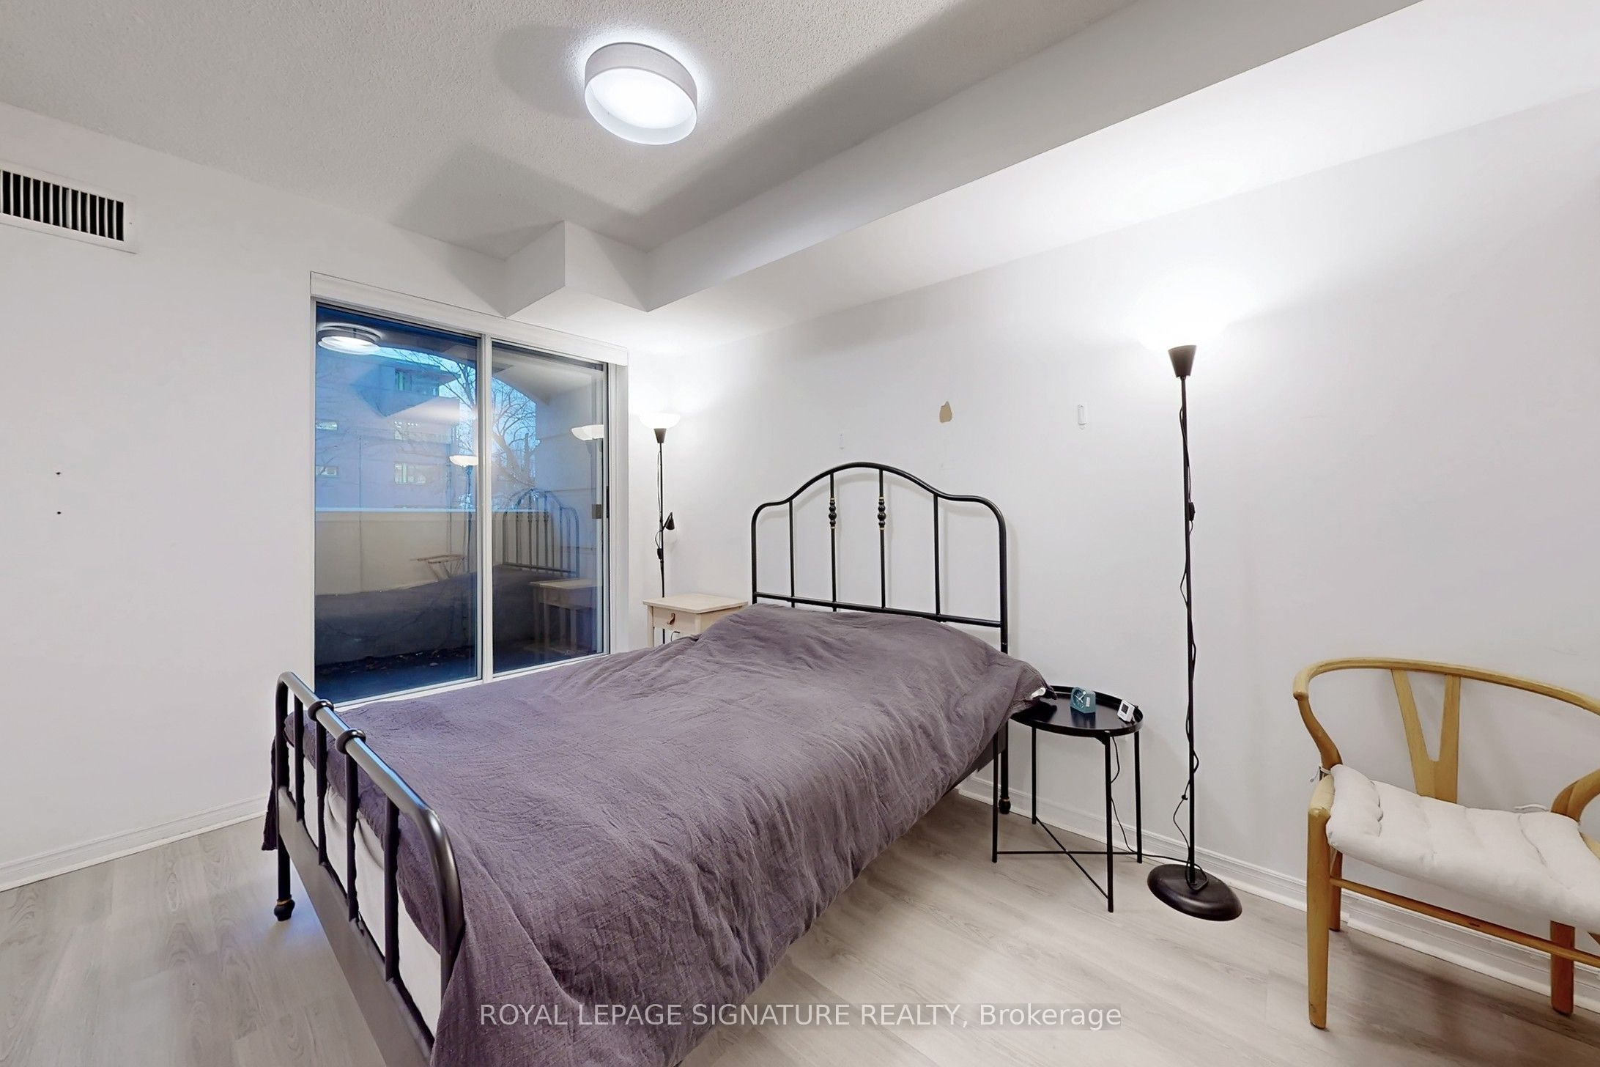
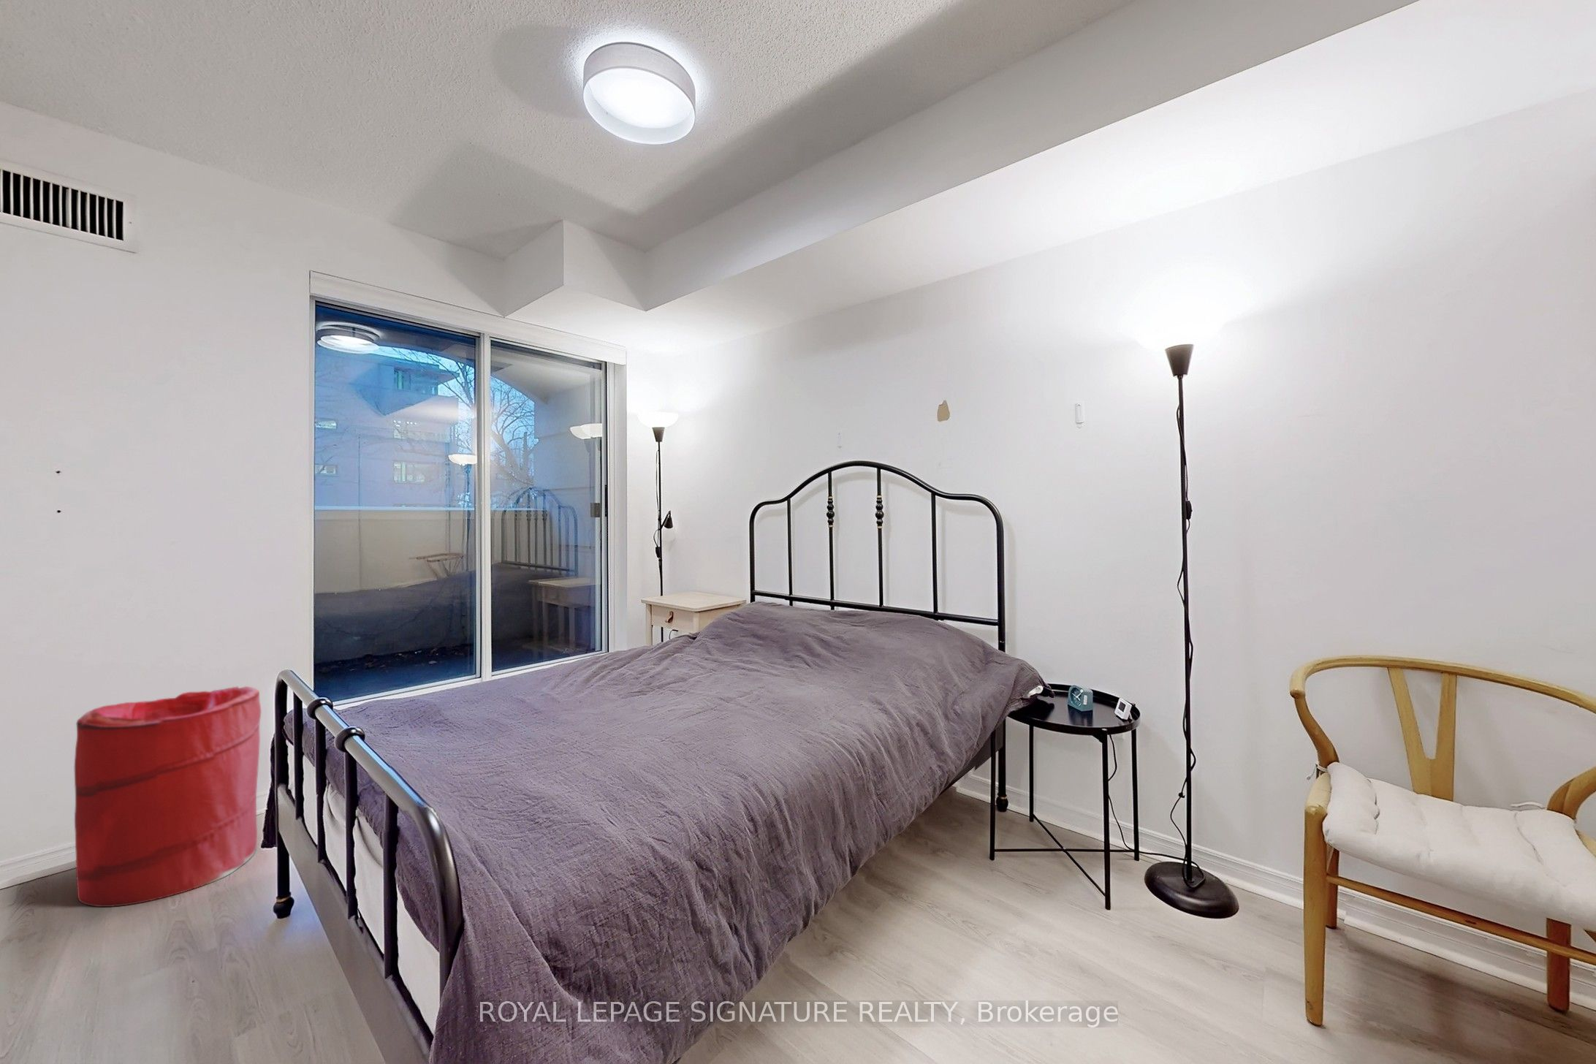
+ laundry hamper (173, 781)
